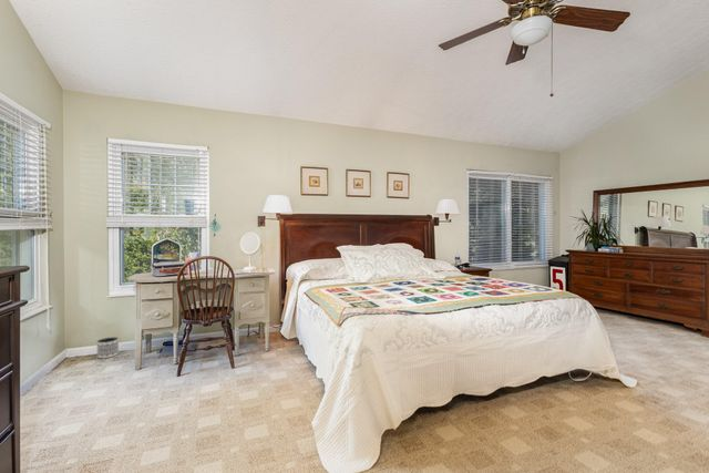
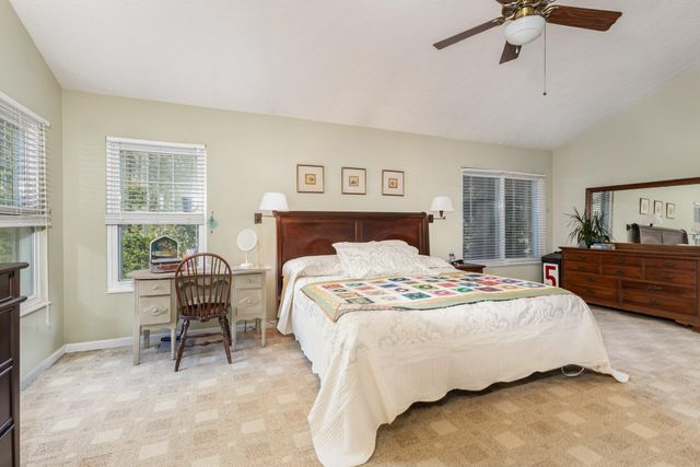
- planter (107, 347)
